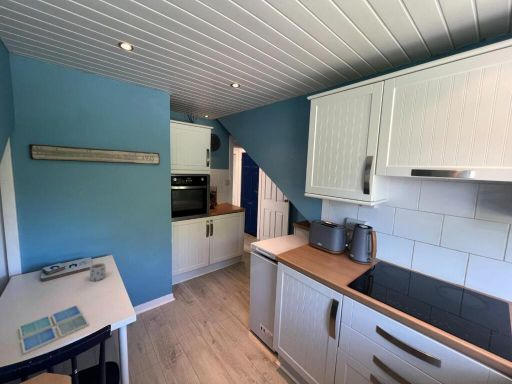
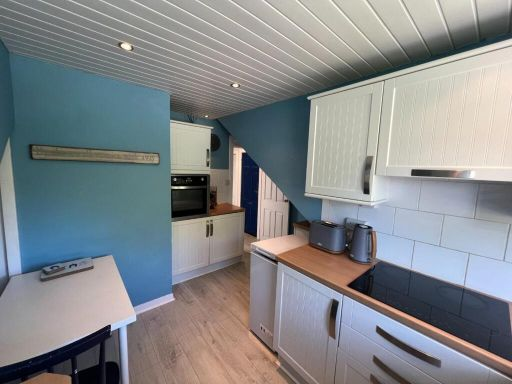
- mug (97, 271)
- drink coaster (55, 325)
